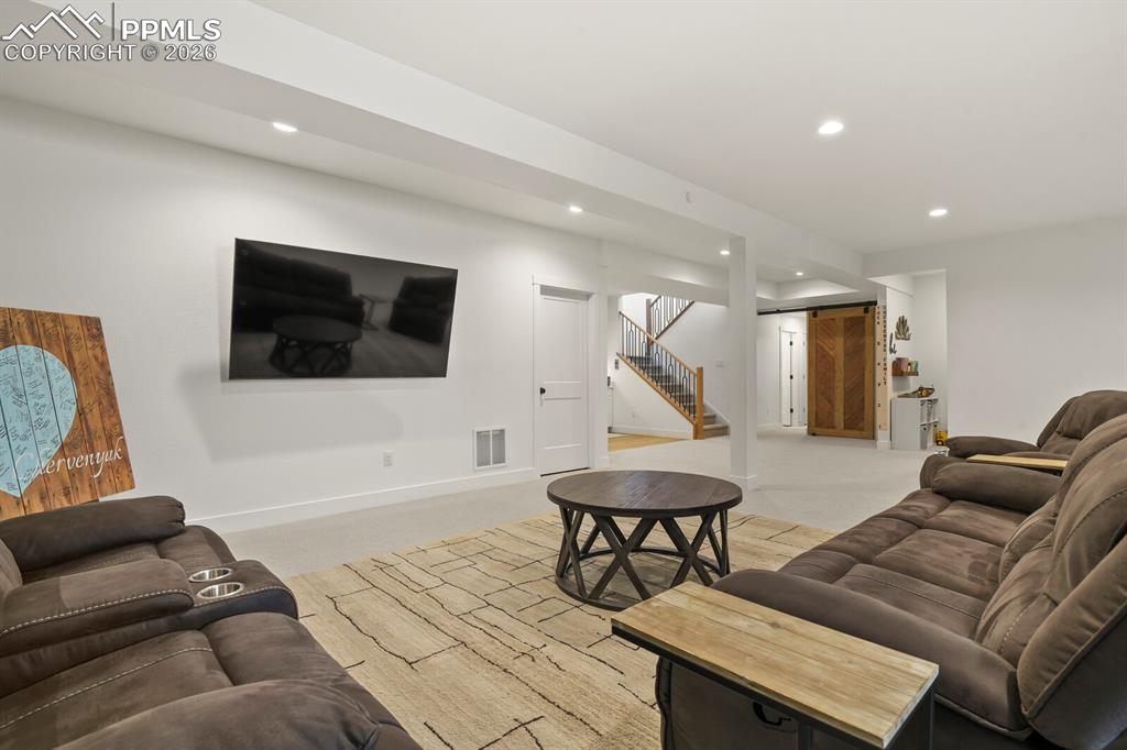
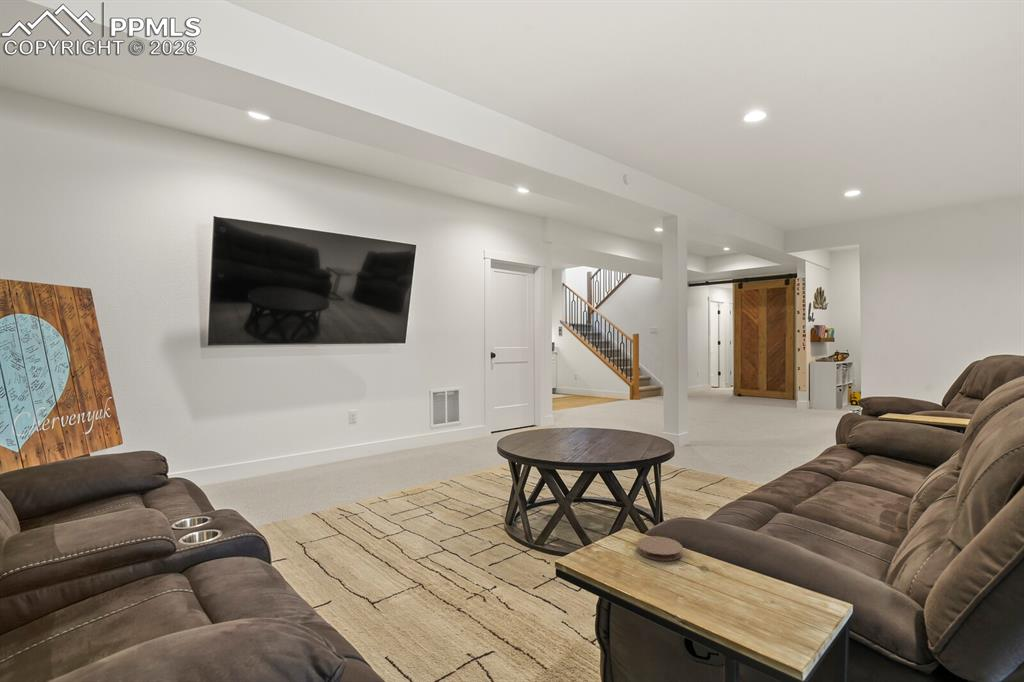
+ coaster (659, 548)
